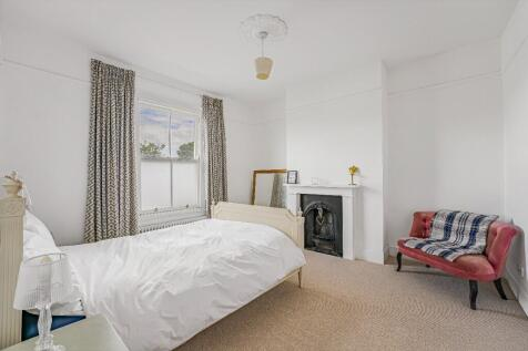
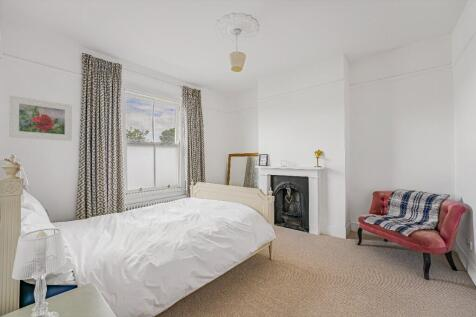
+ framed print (43, 119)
